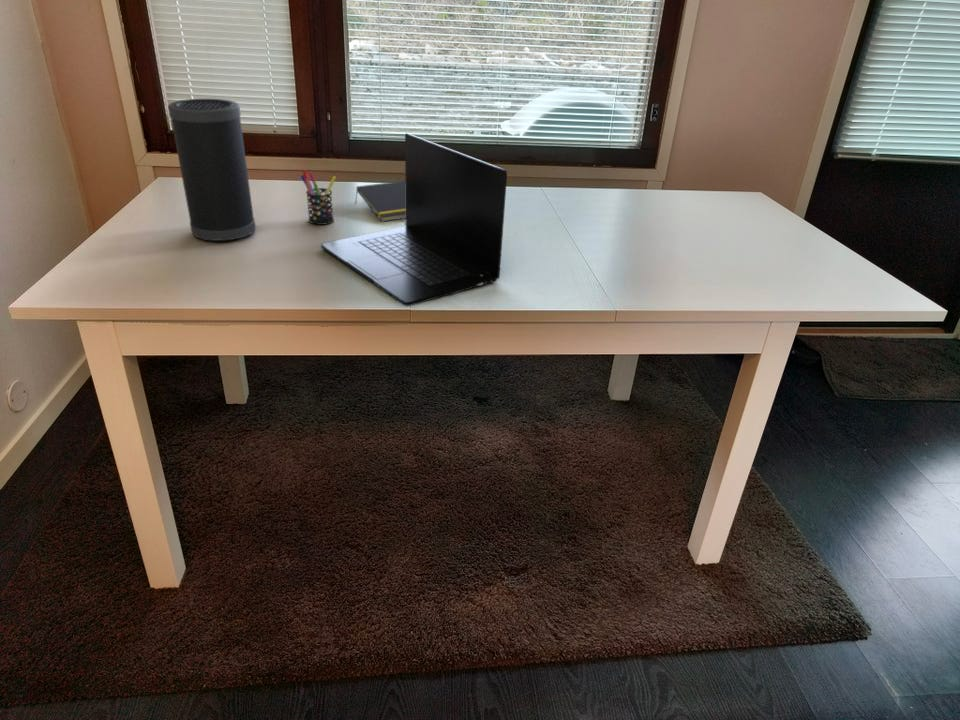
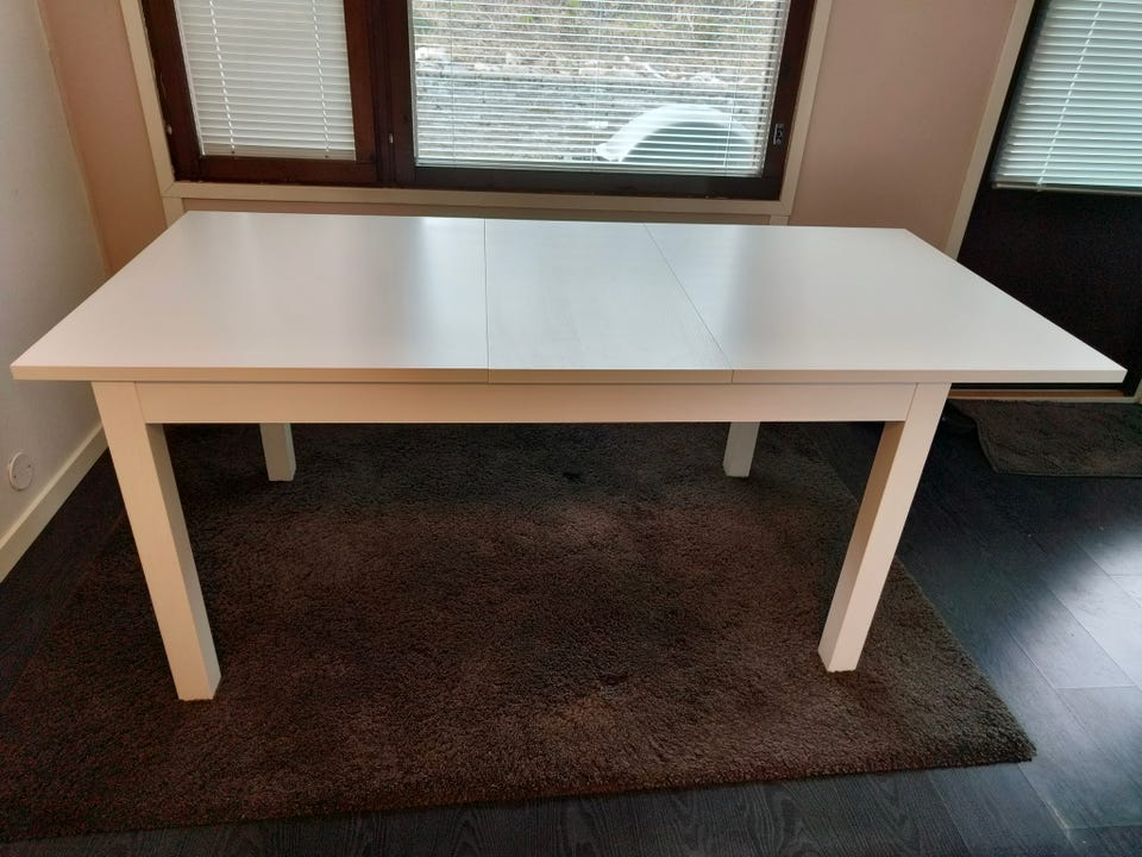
- notepad (405, 198)
- pen holder (317, 196)
- laptop (406, 212)
- speaker (214, 171)
